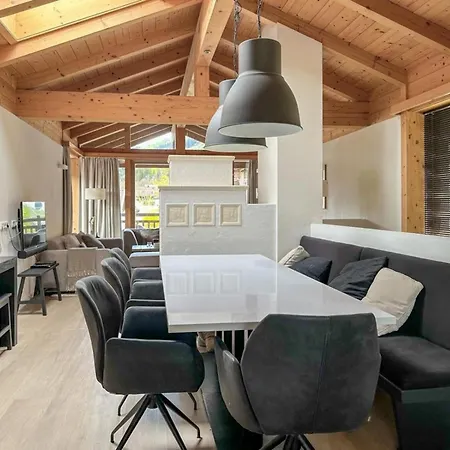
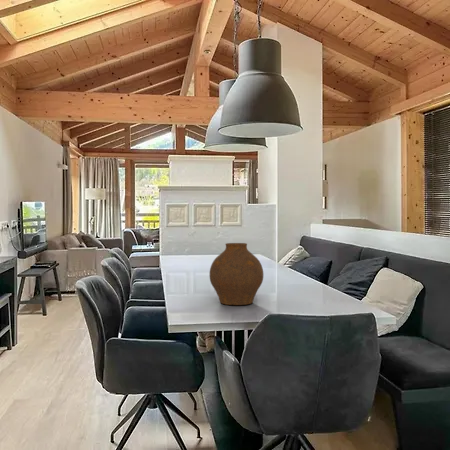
+ vase (236, 272)
